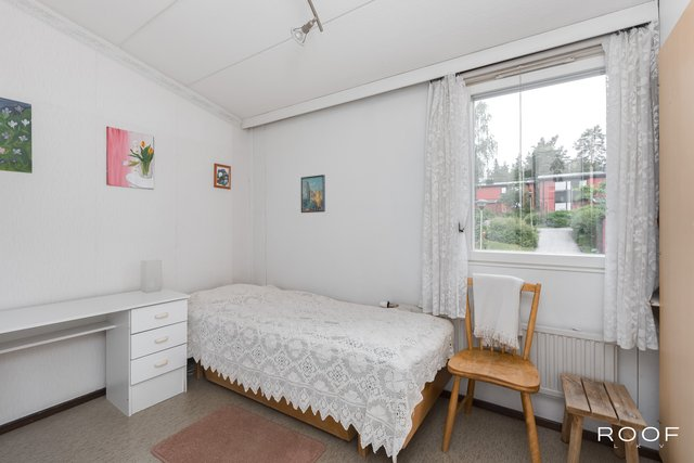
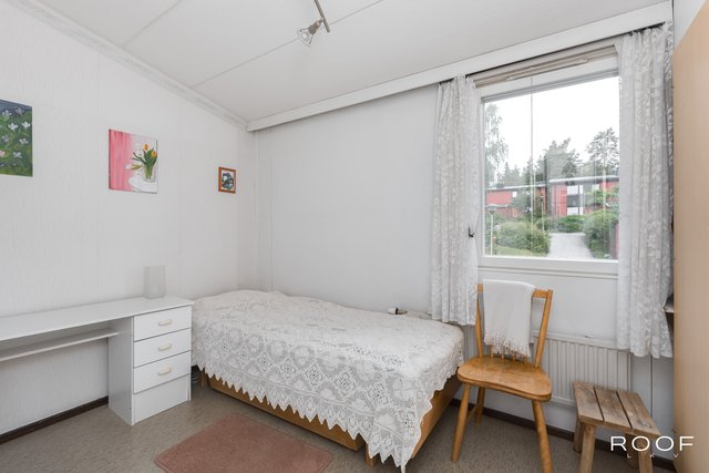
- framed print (312, 194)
